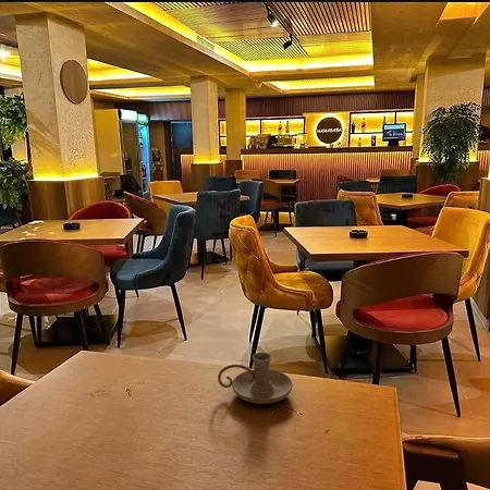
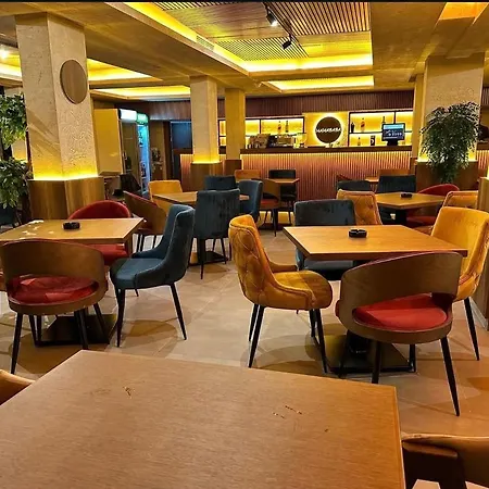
- candle holder (255, 375)
